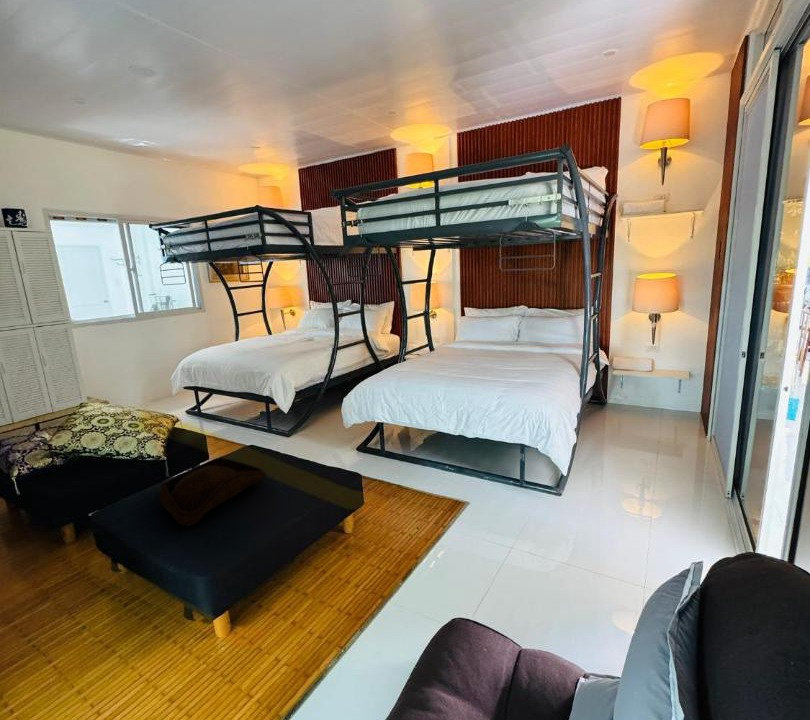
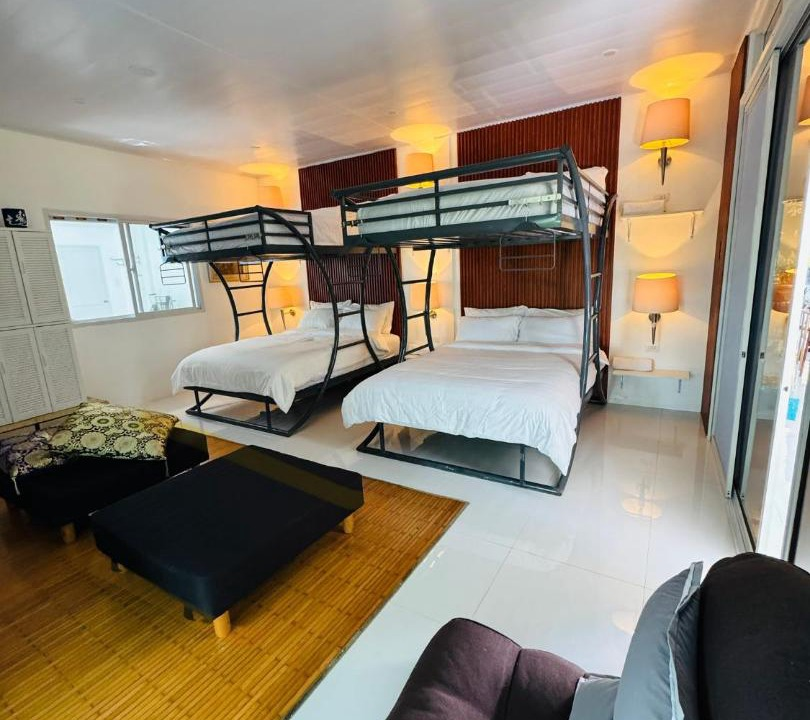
- tricorn hat (215, 481)
